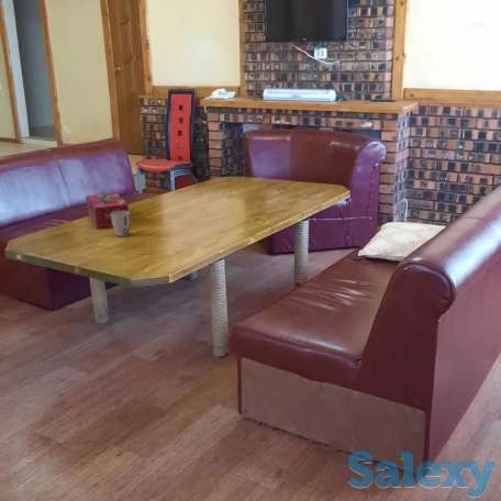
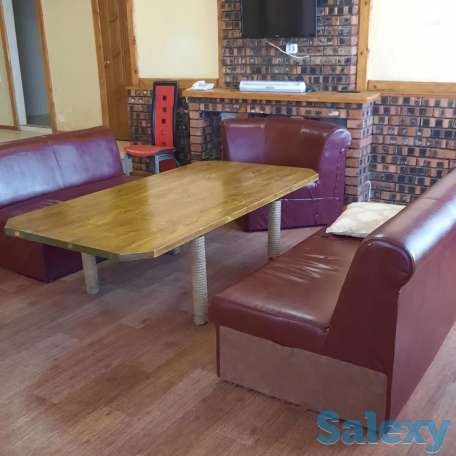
- tissue box (107, 210)
- cup (121, 224)
